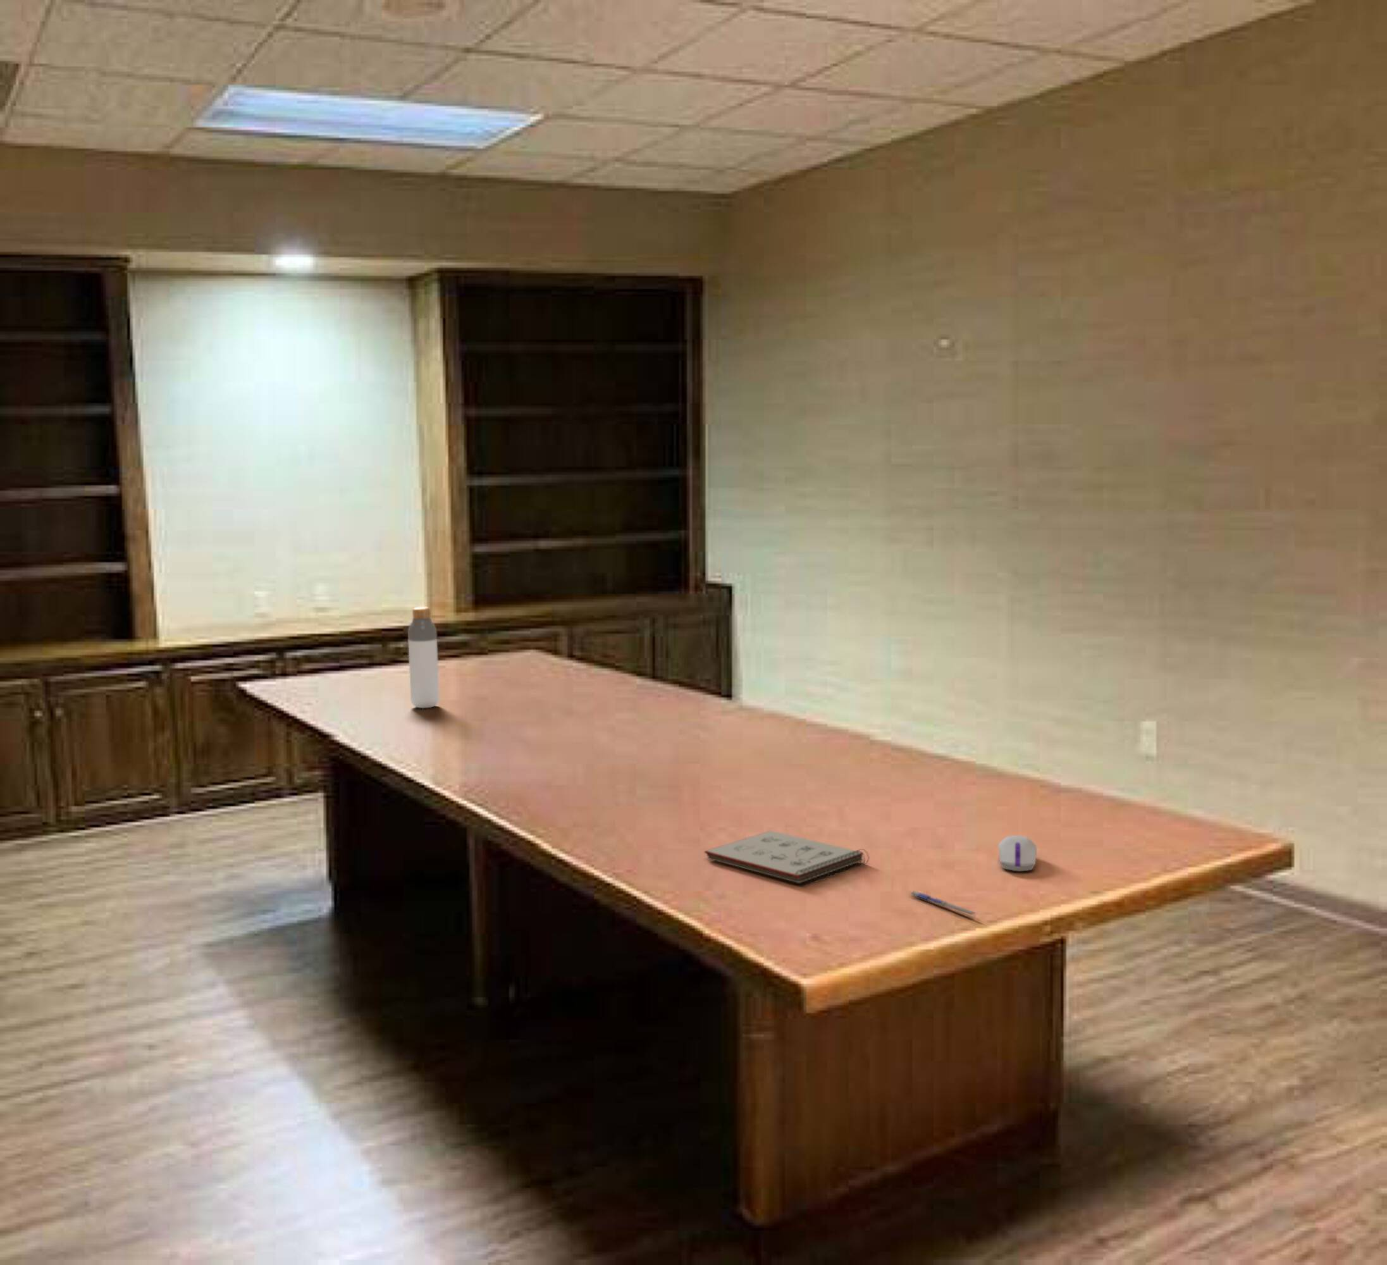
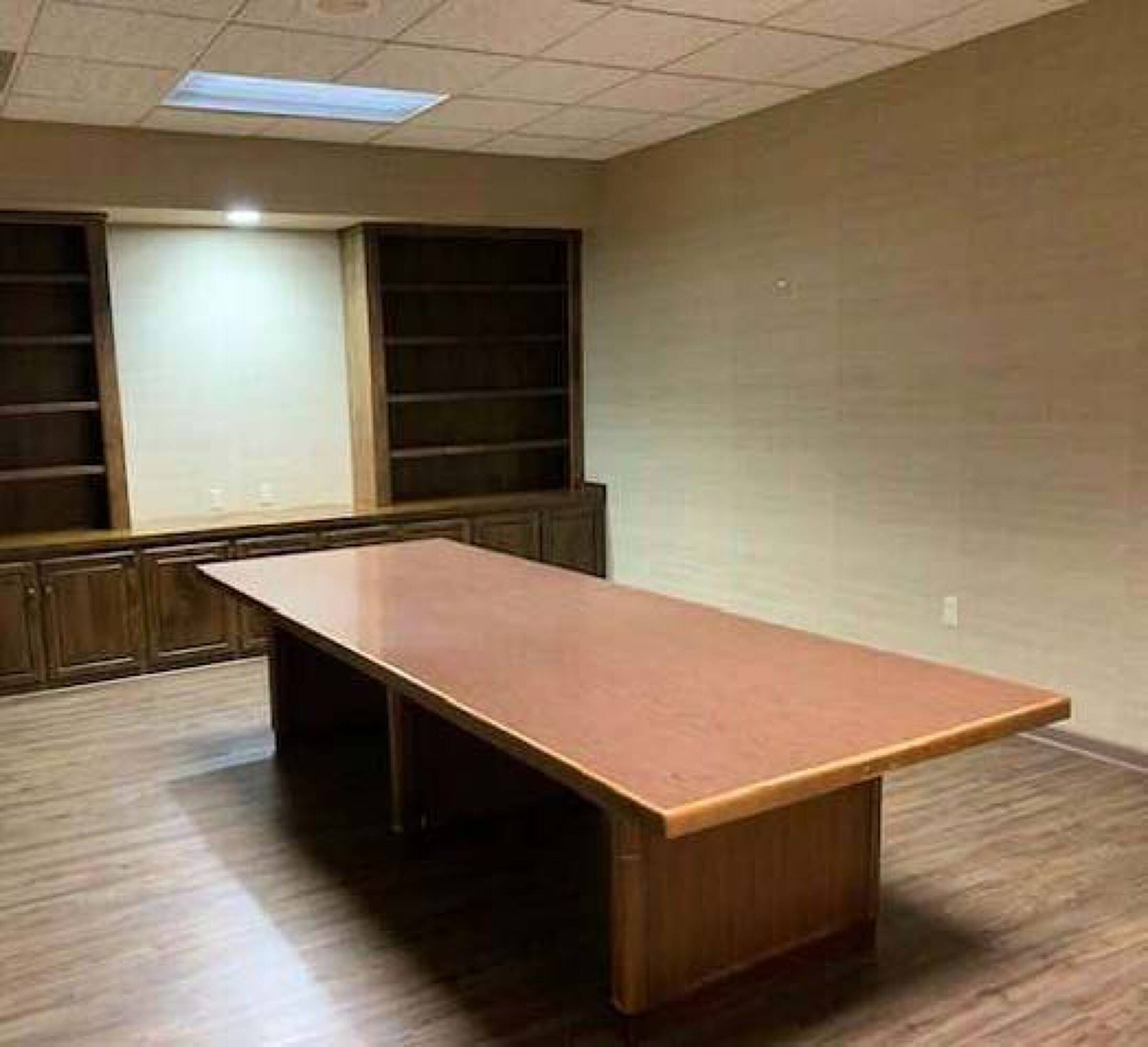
- notepad (785, 853)
- bottle (423, 657)
- computer mouse (1017, 851)
- pen (944, 903)
